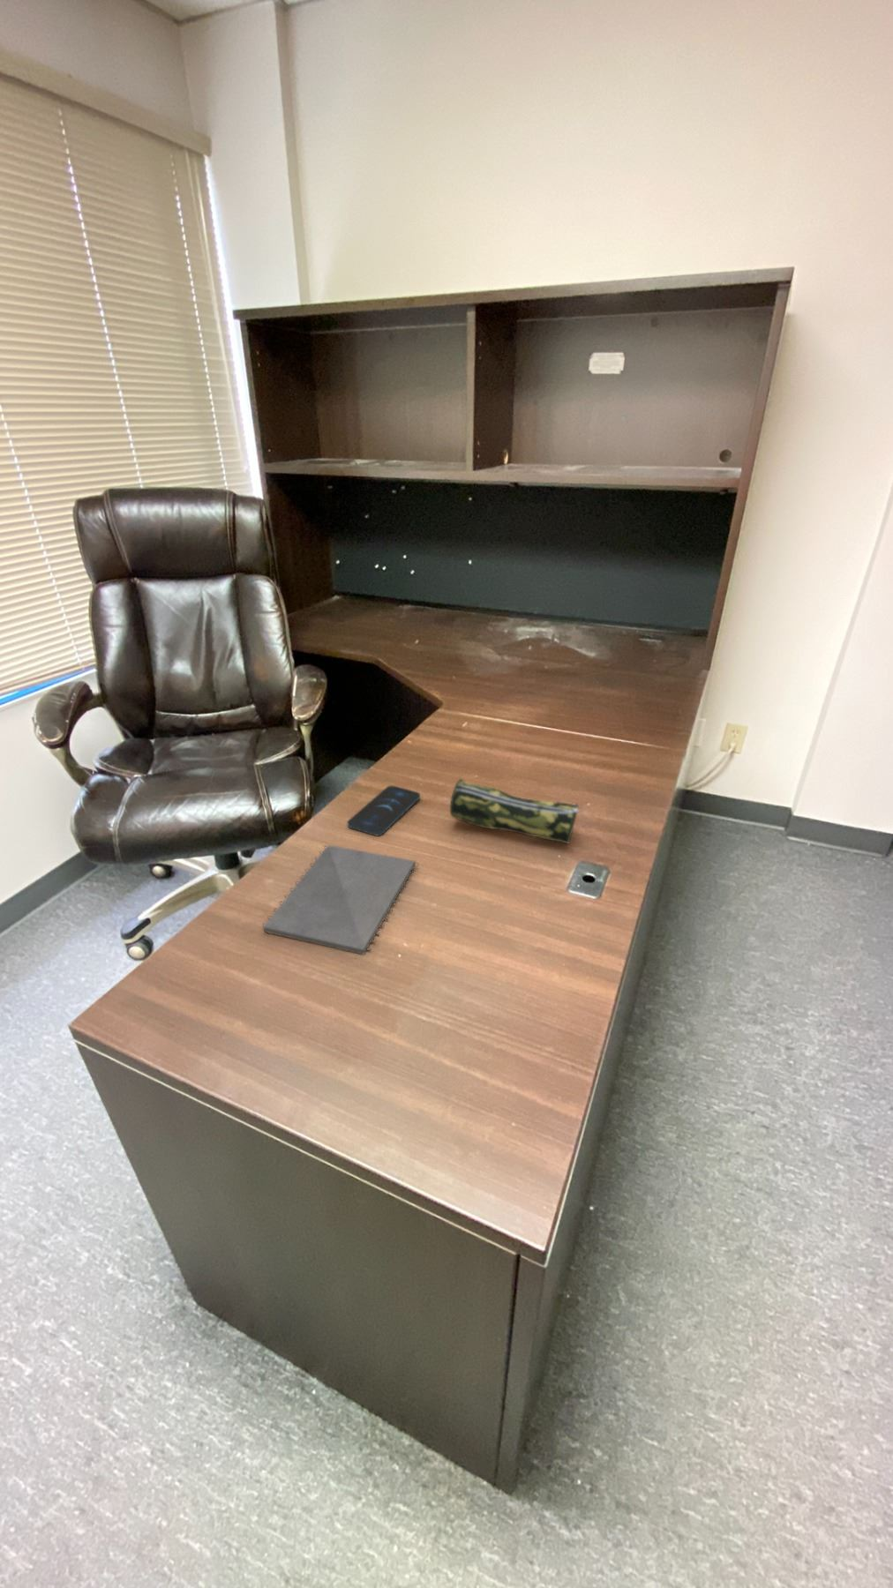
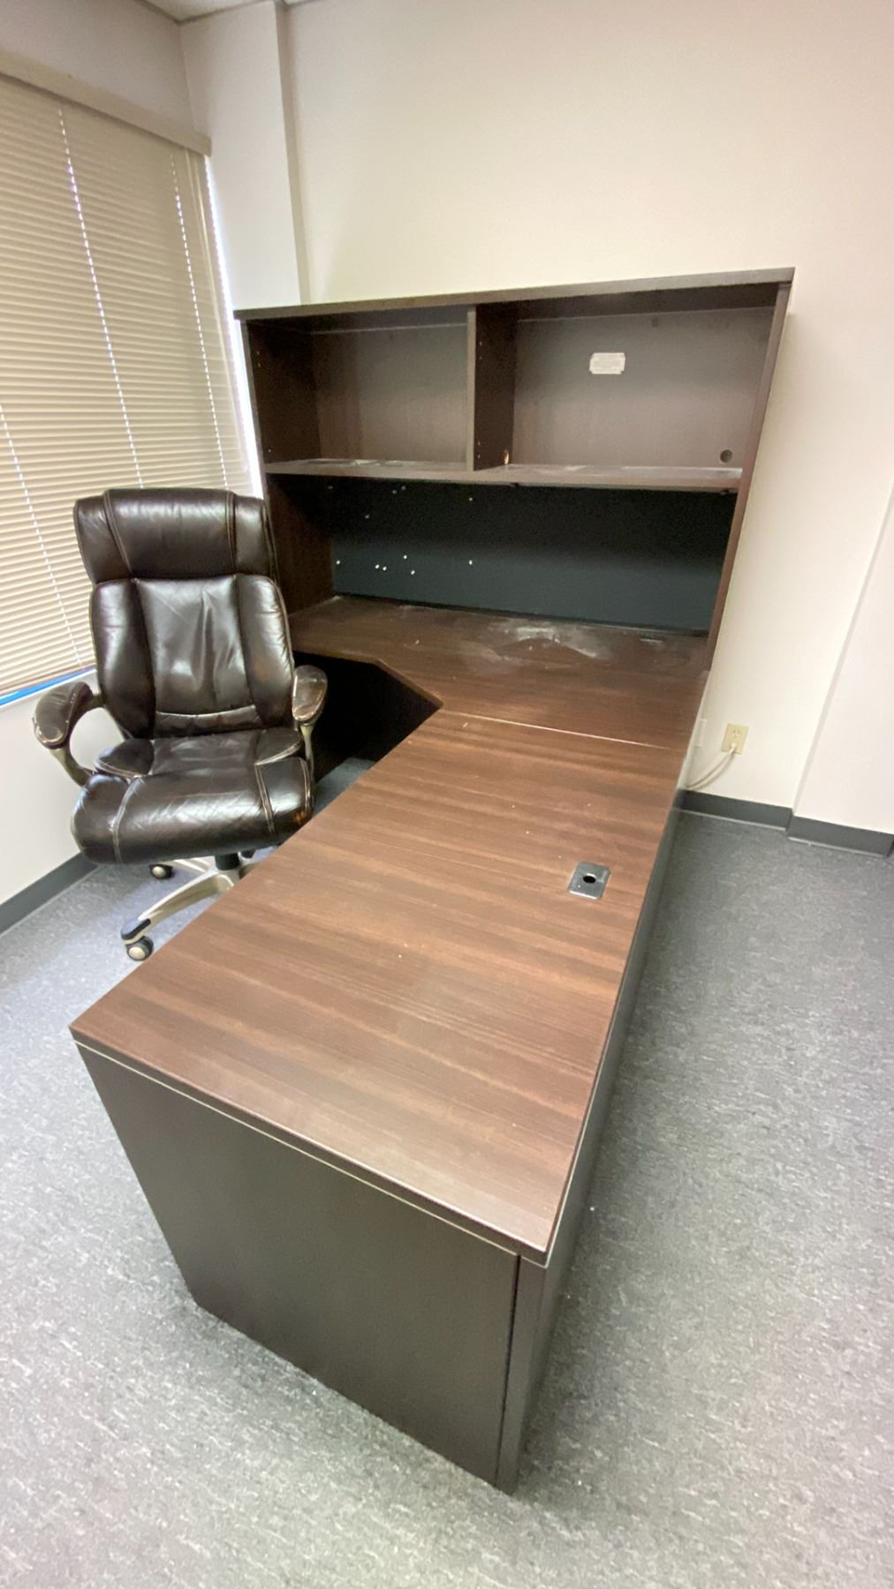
- notepad (345, 893)
- pencil case (516, 810)
- smartphone (385, 809)
